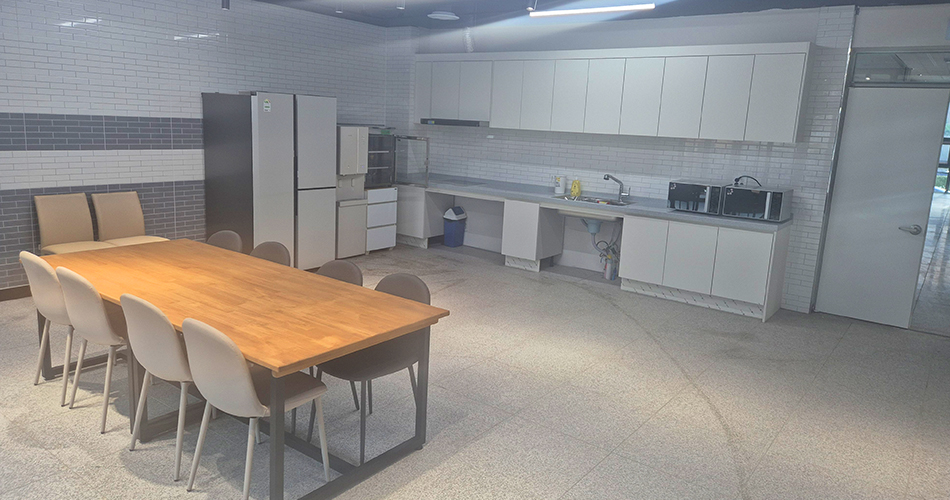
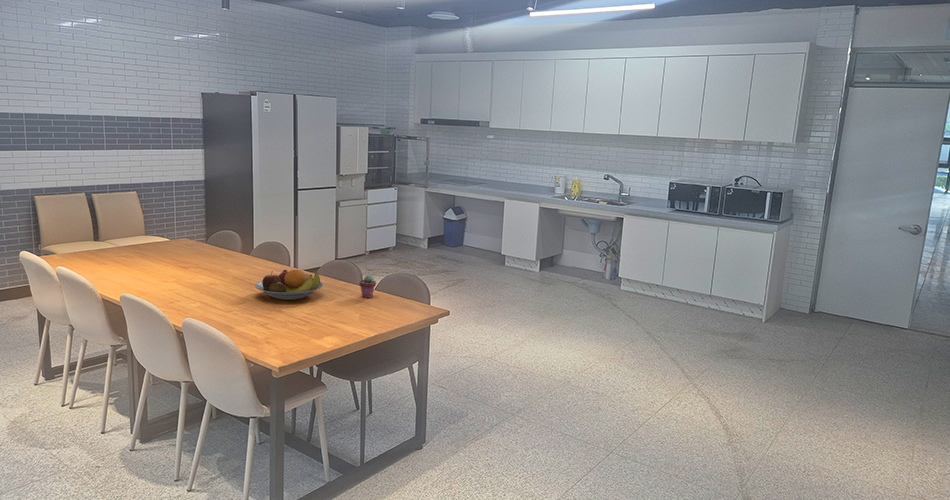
+ potted succulent (367, 285)
+ fruit bowl (289, 282)
